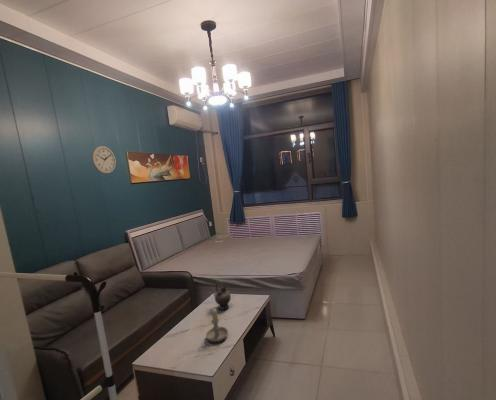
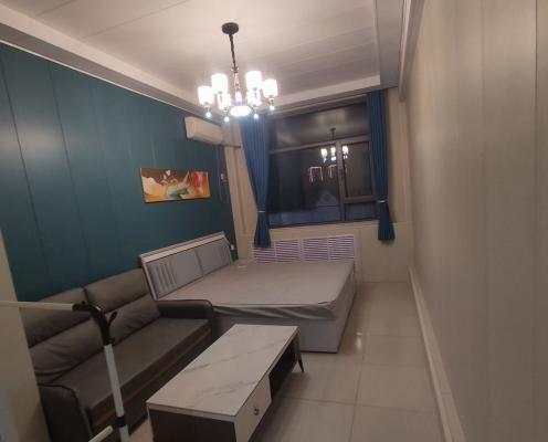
- teapot (220, 294)
- candle (215, 322)
- wall clock (104, 159)
